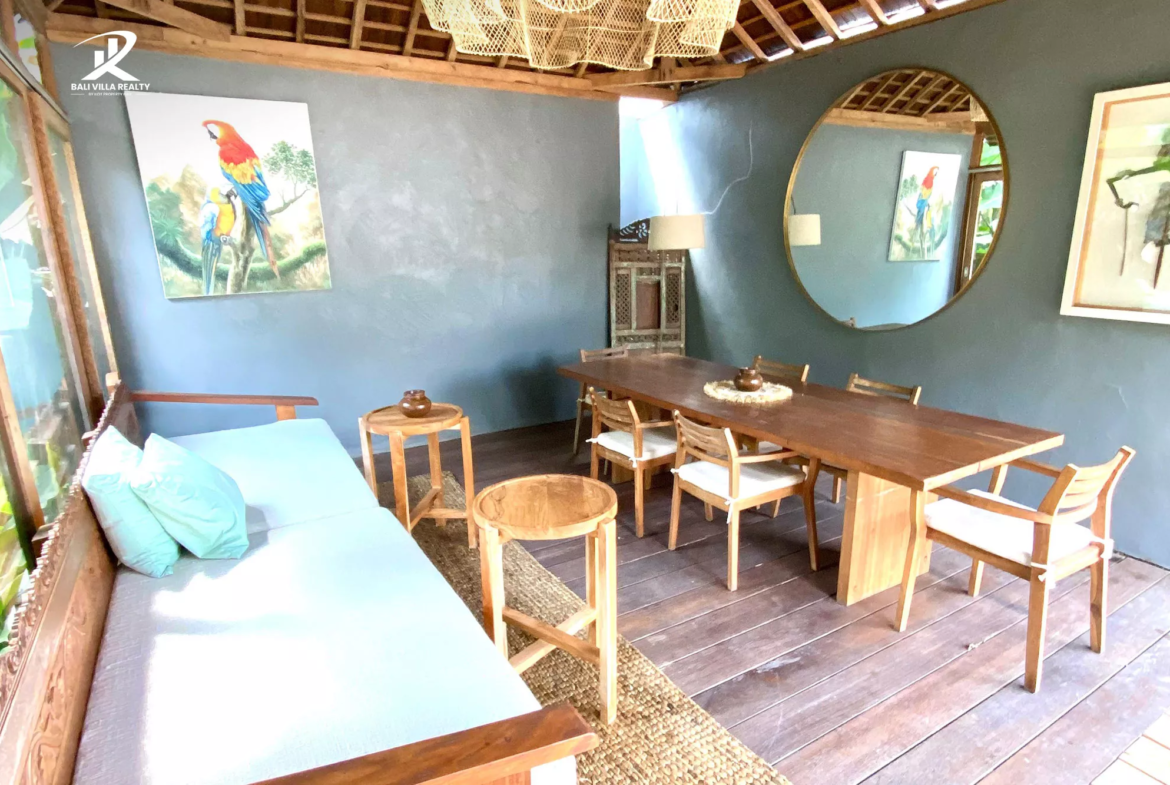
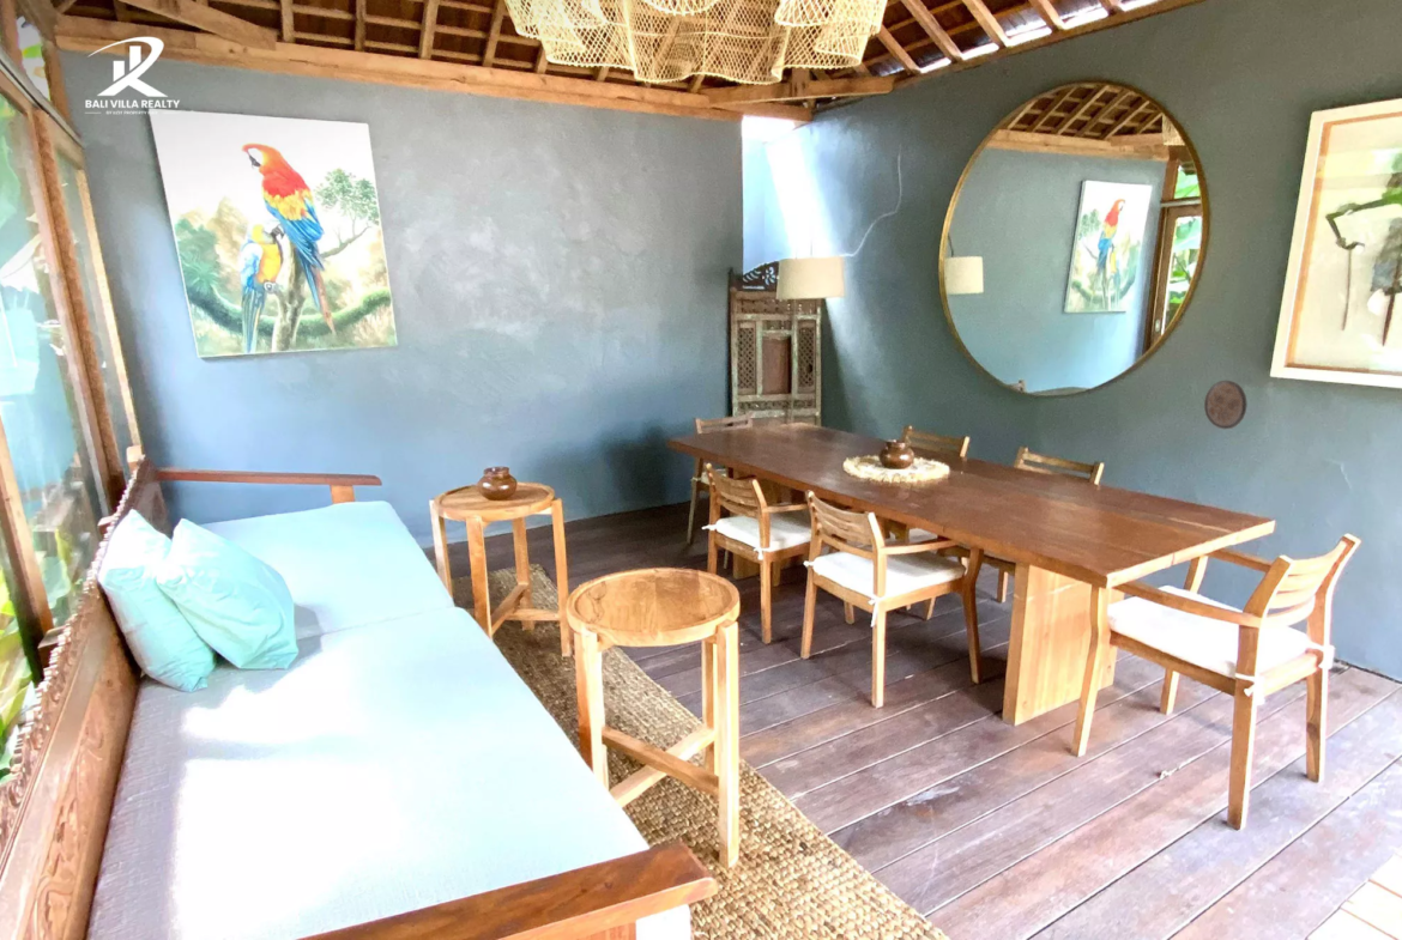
+ decorative medallion (1225, 405)
